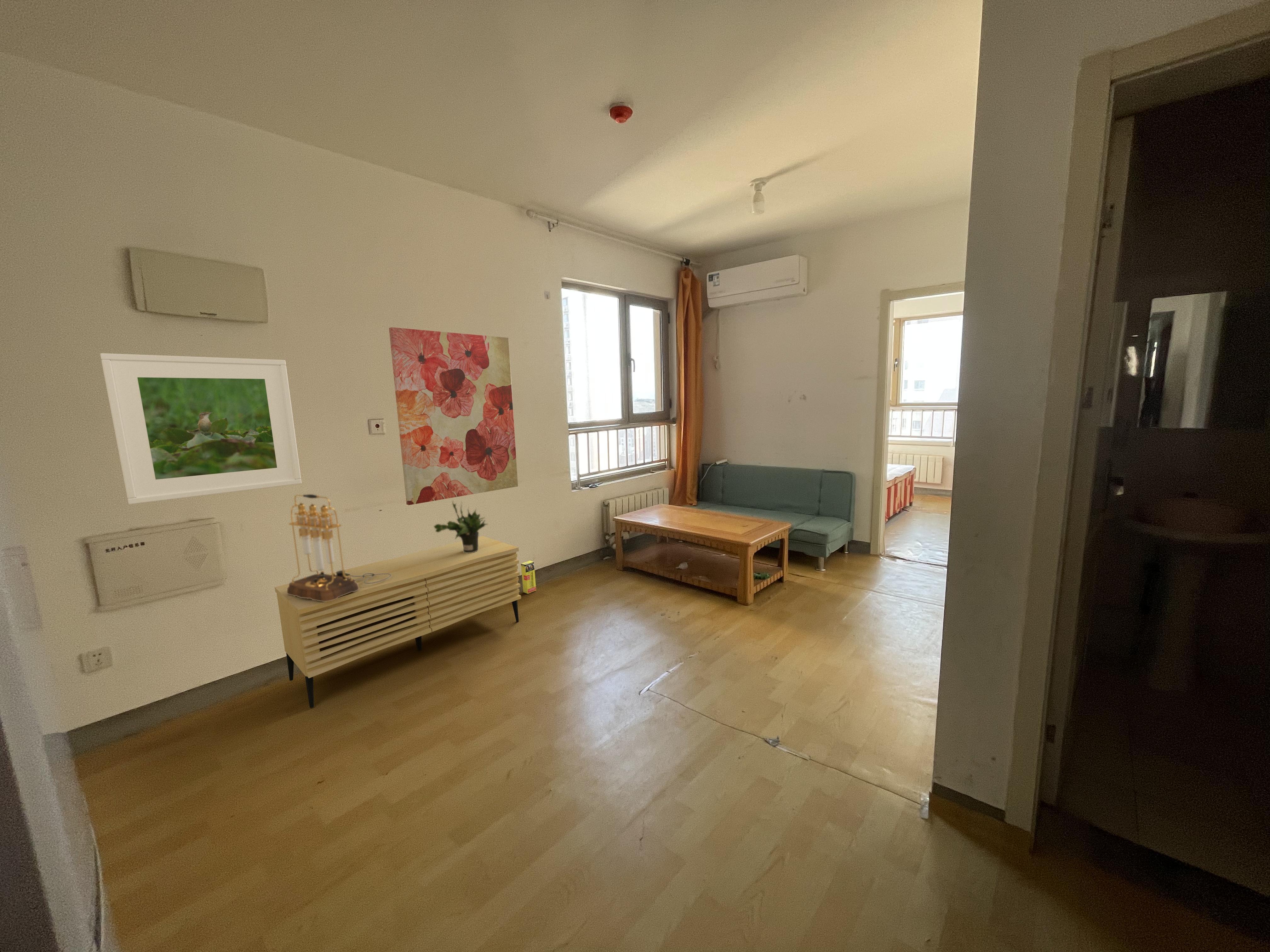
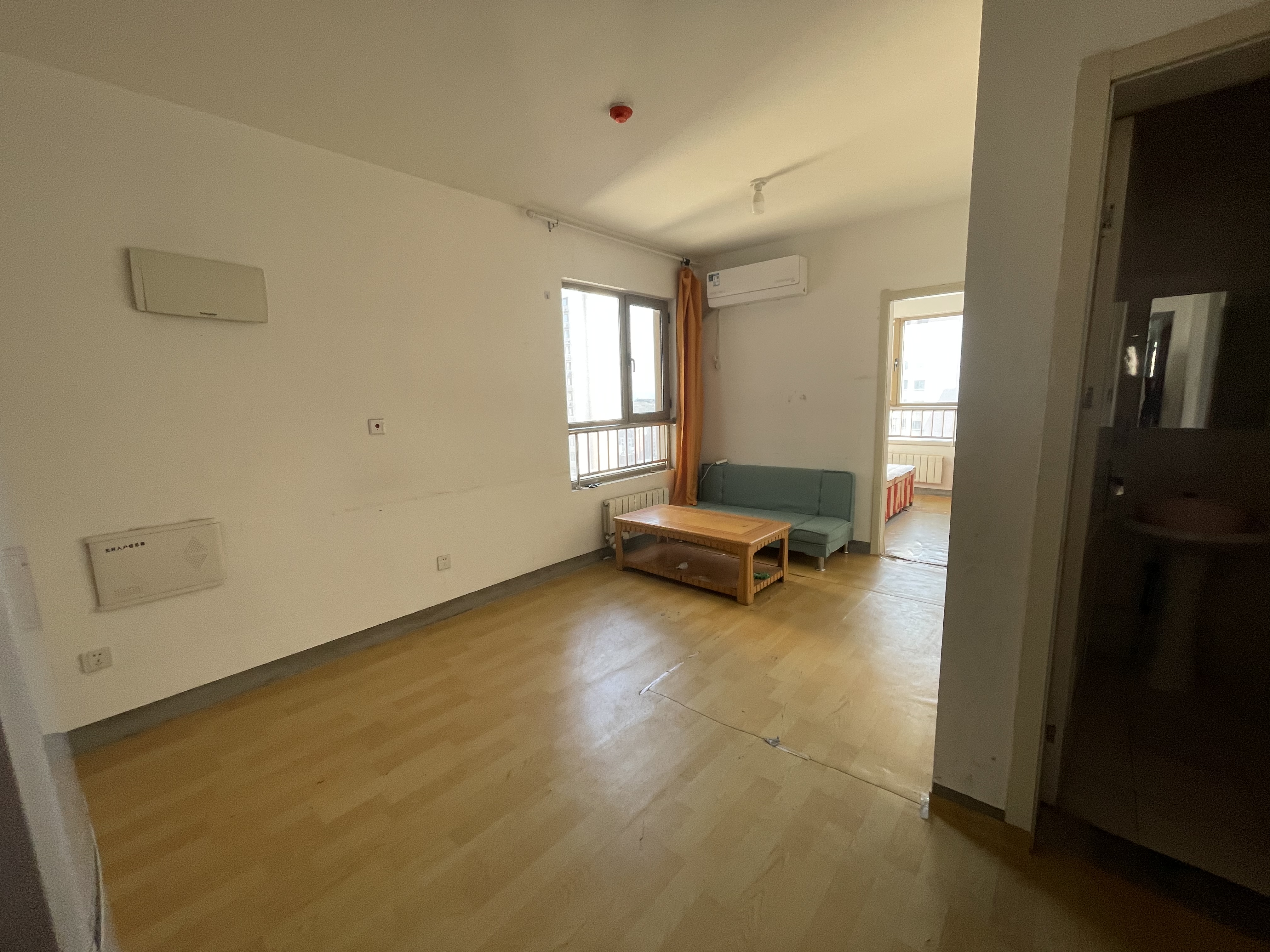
- table lamp (334, 539)
- box (529, 577)
- sideboard (414, 607)
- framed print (213, 426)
- wall art (461, 416)
- potted plant (460, 527)
